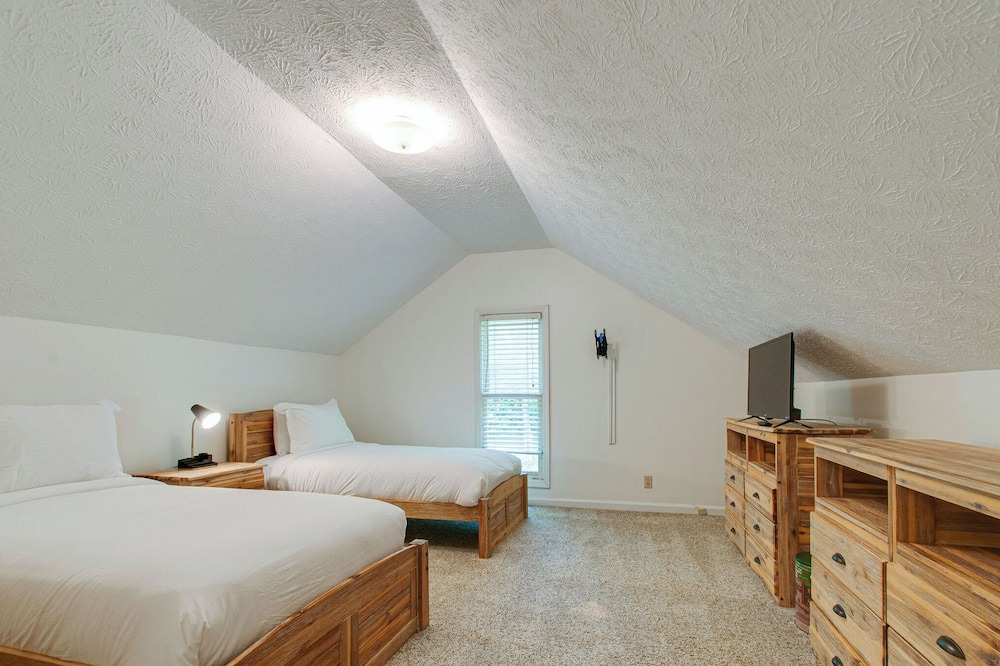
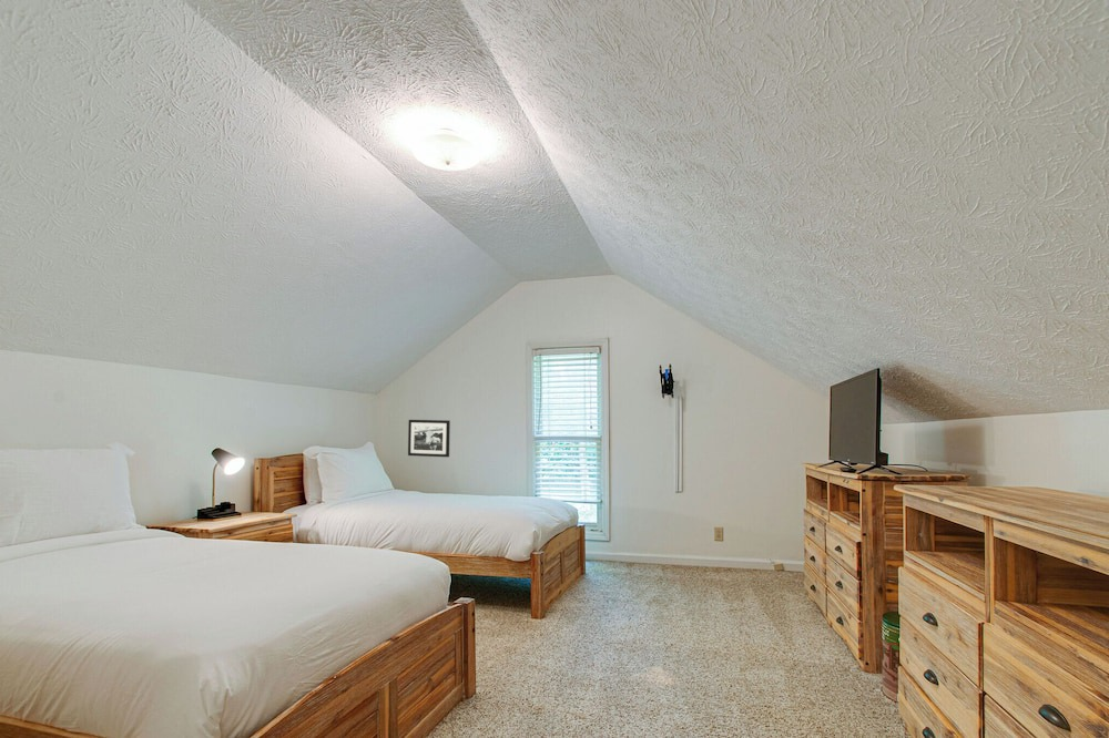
+ picture frame (428, 438)
